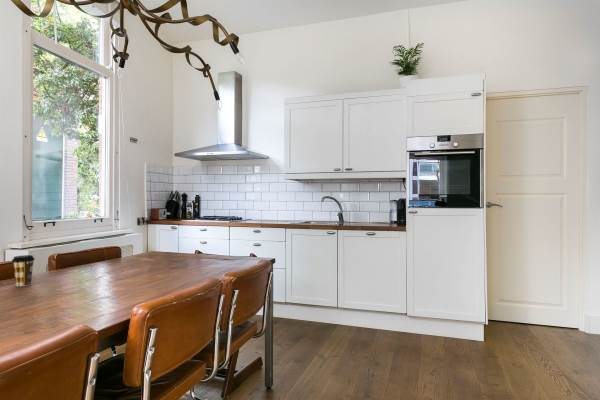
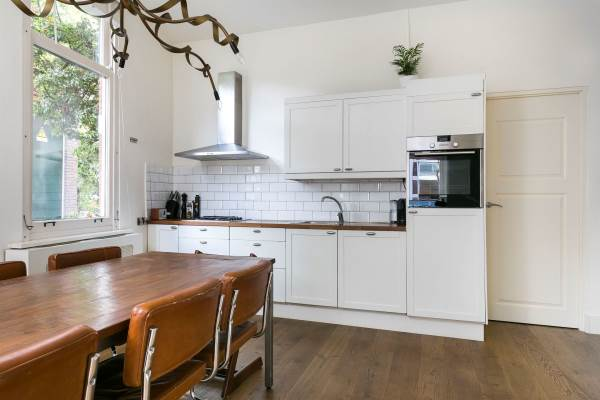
- coffee cup (23, 270)
